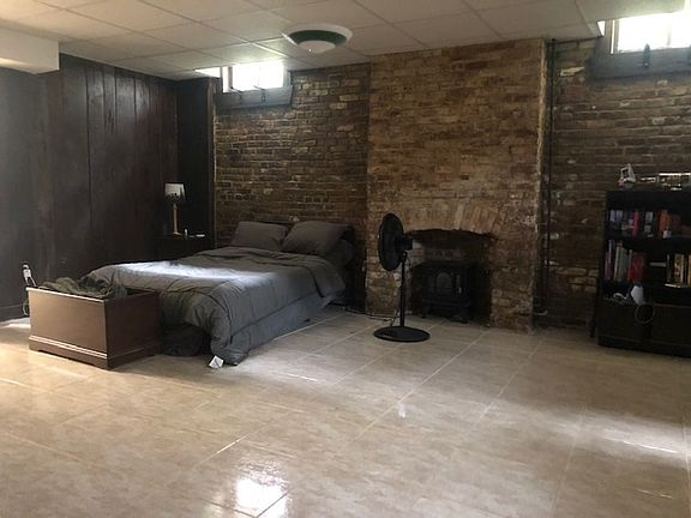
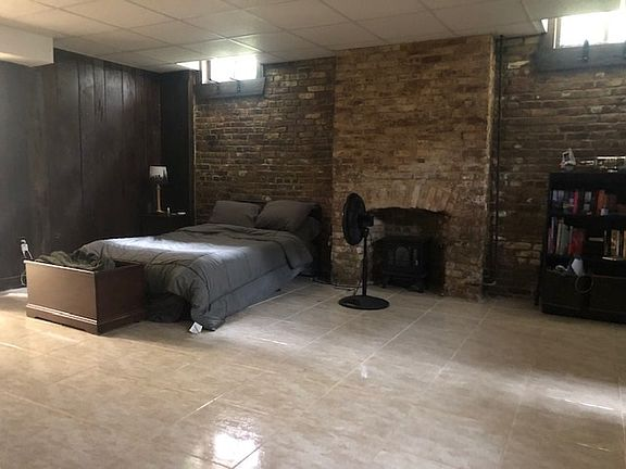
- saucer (317, 42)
